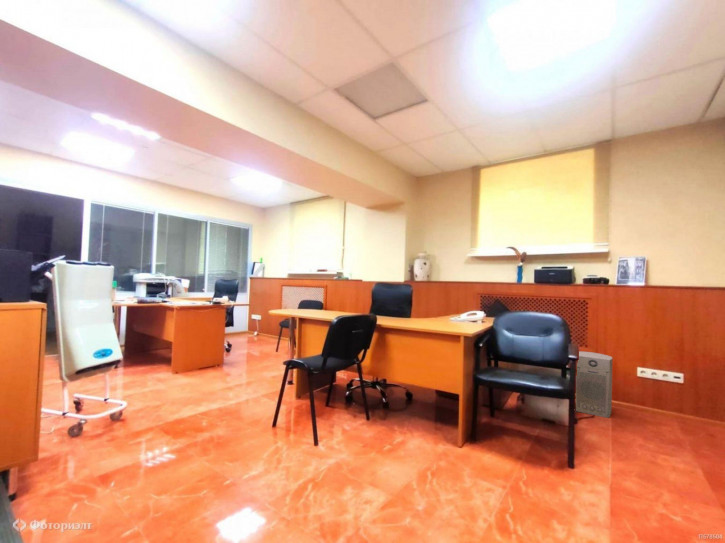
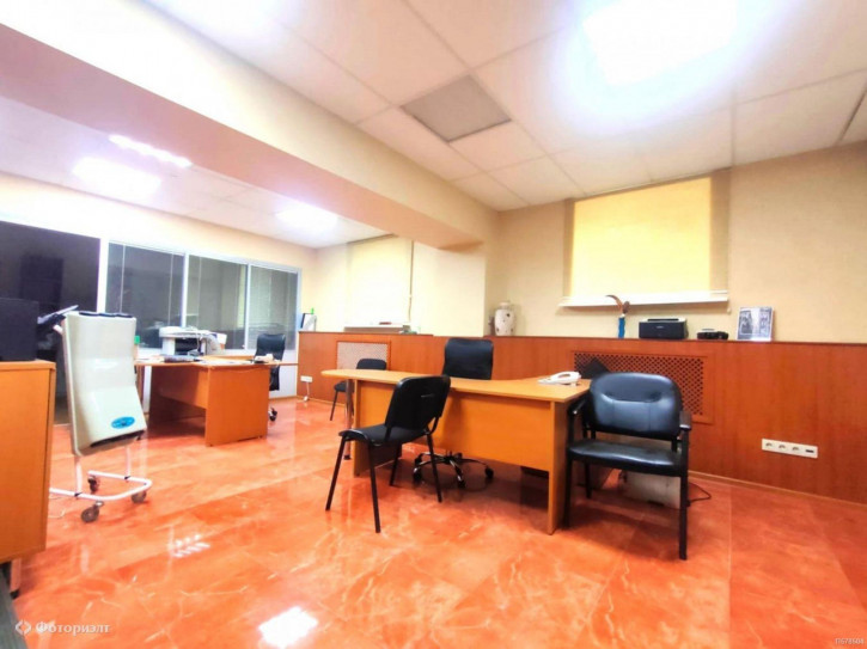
- fan (592, 381)
